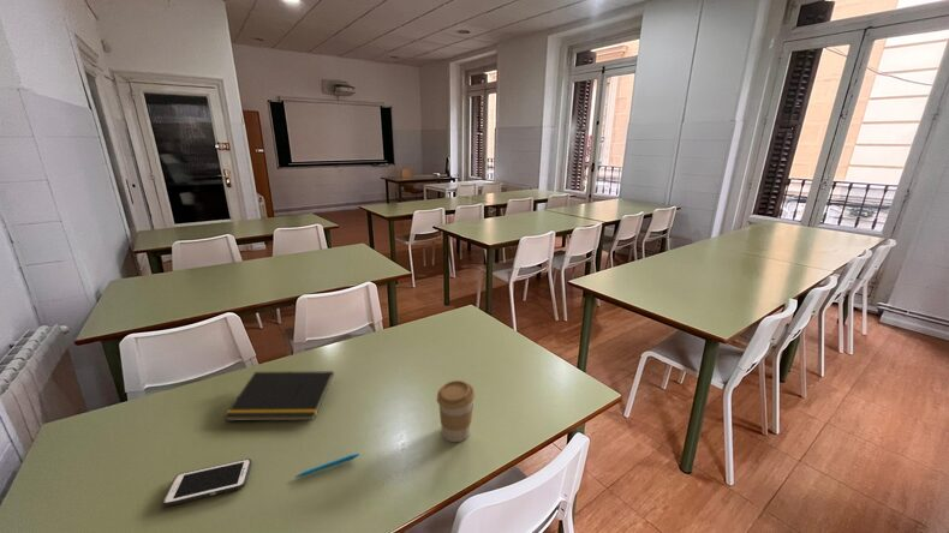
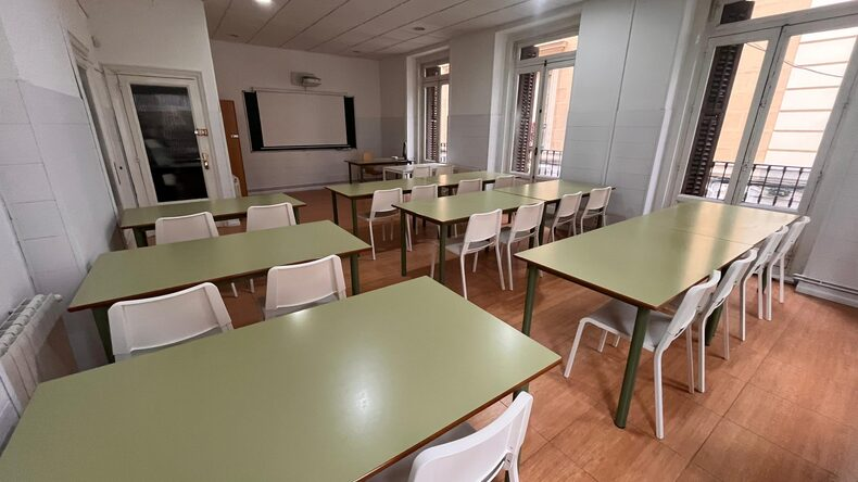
- cell phone (209, 480)
- pen (328, 465)
- notepad (282, 394)
- coffee cup (455, 409)
